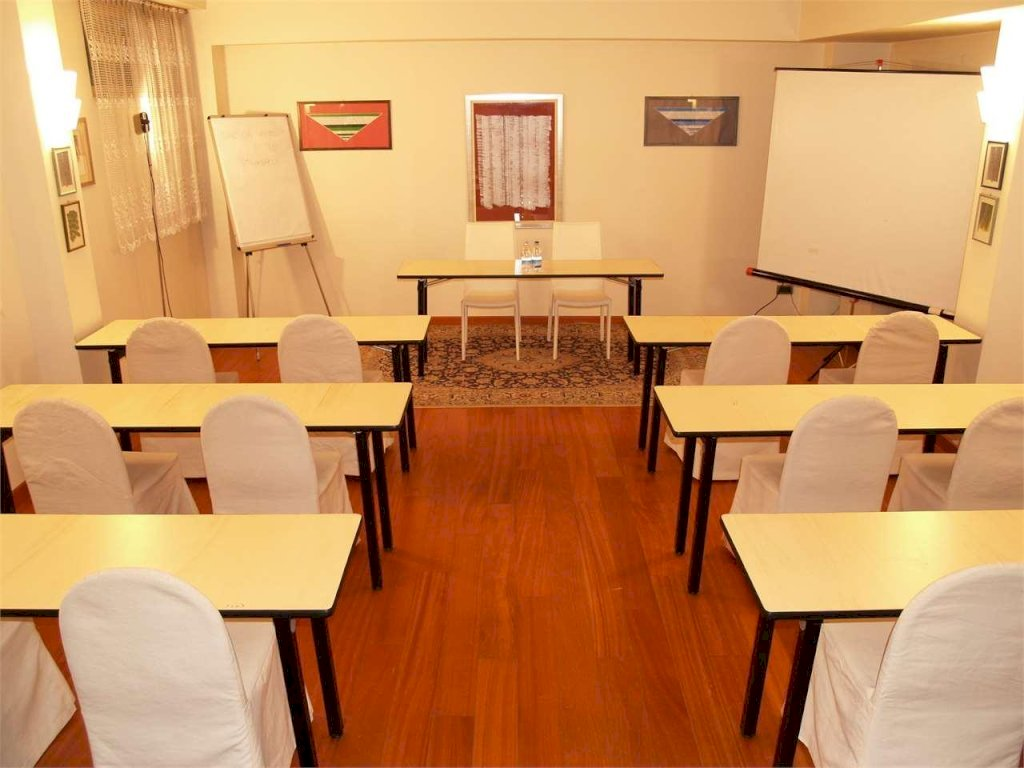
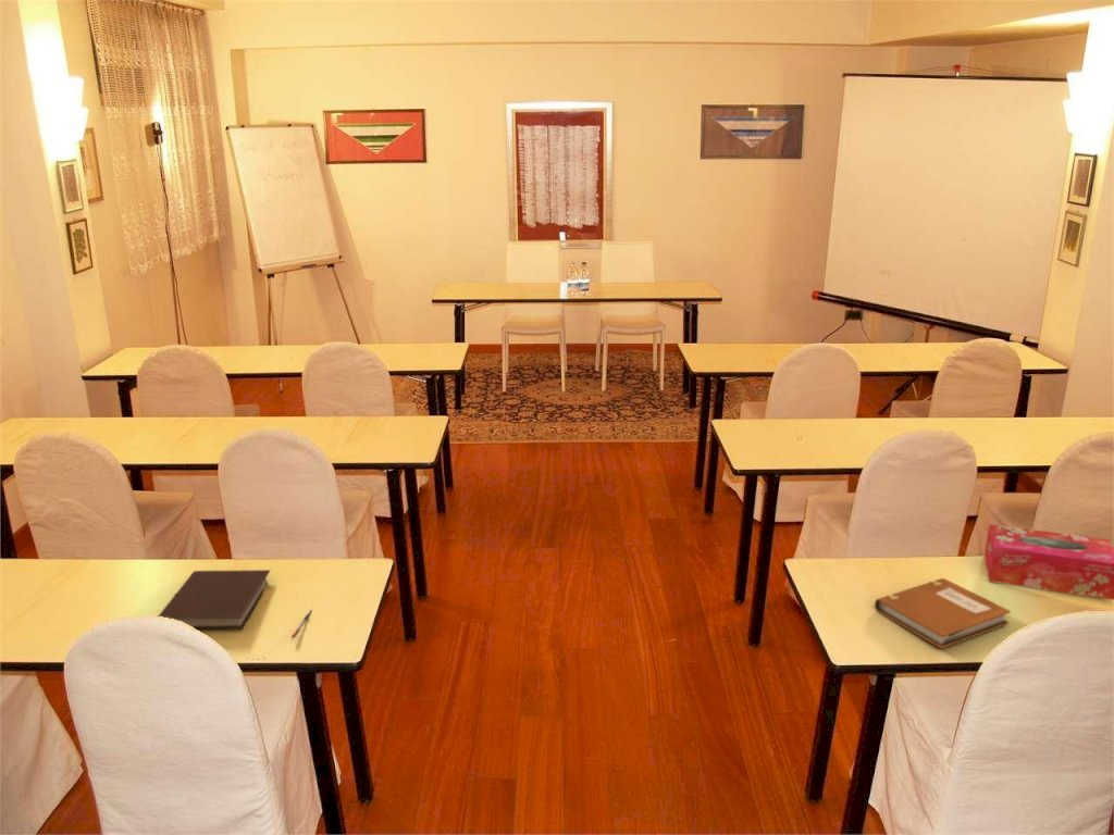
+ tissue box (1049, 560)
+ notebook (215, 598)
+ pen (302, 622)
+ notebook (942, 609)
